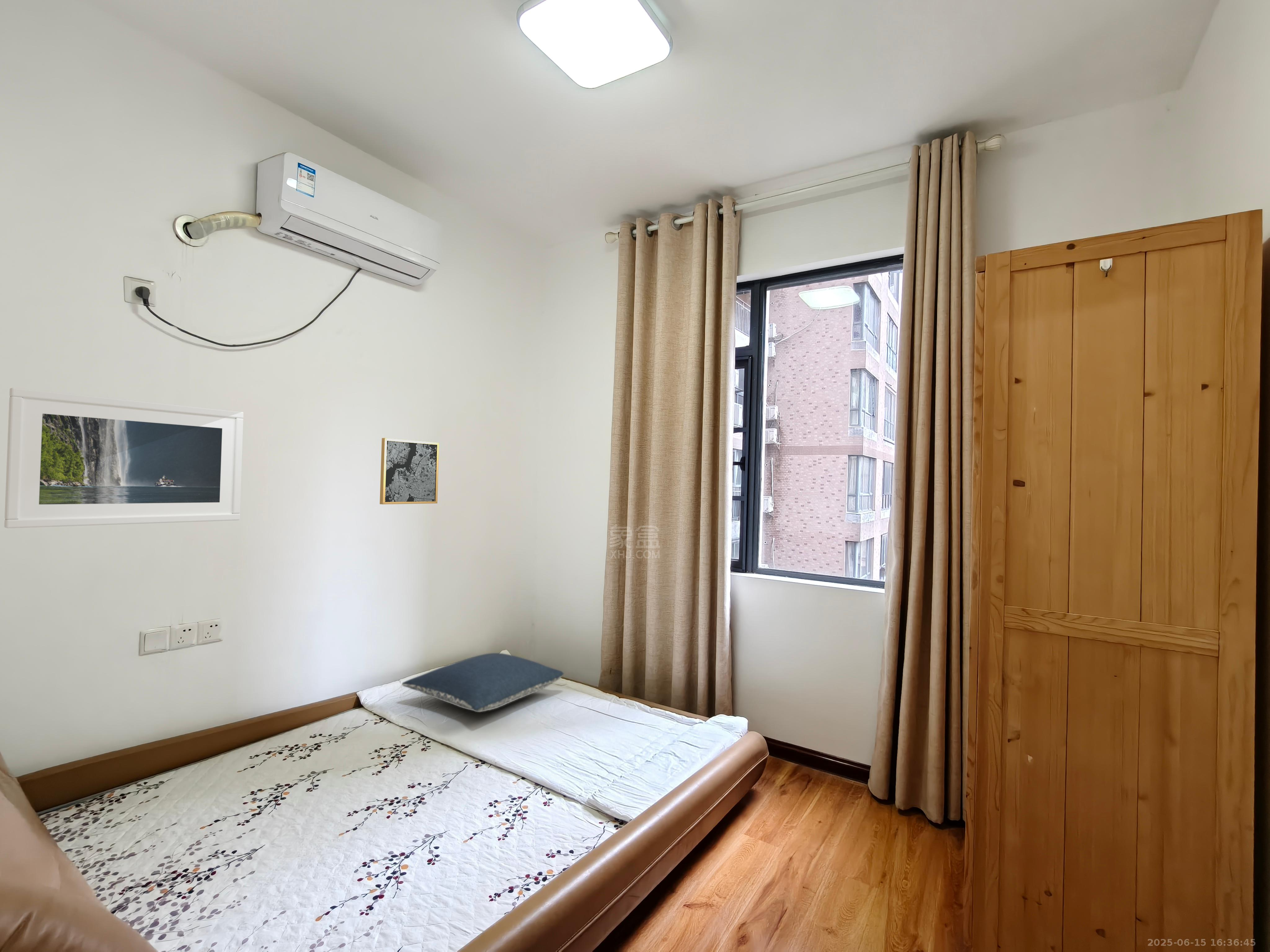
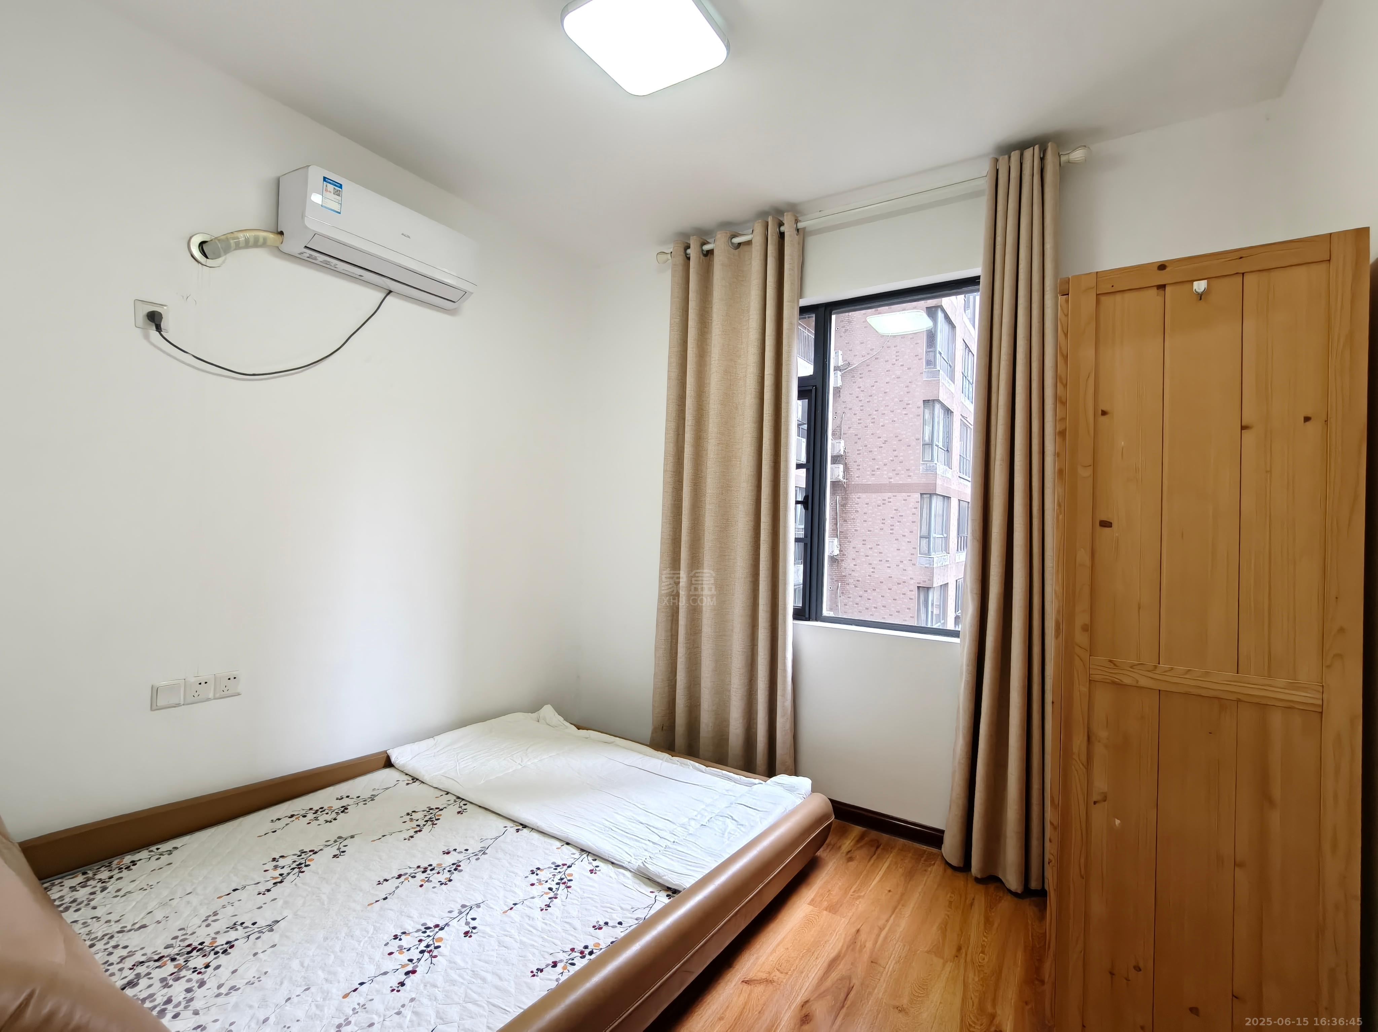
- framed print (139, 462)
- wall art (411, 472)
- pillow (485, 679)
